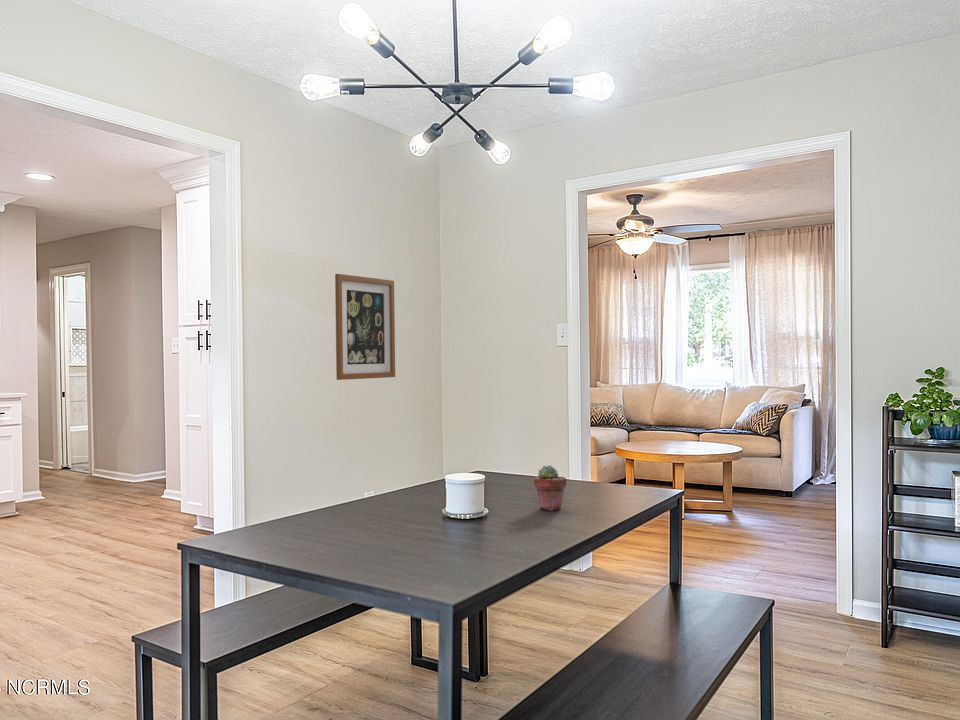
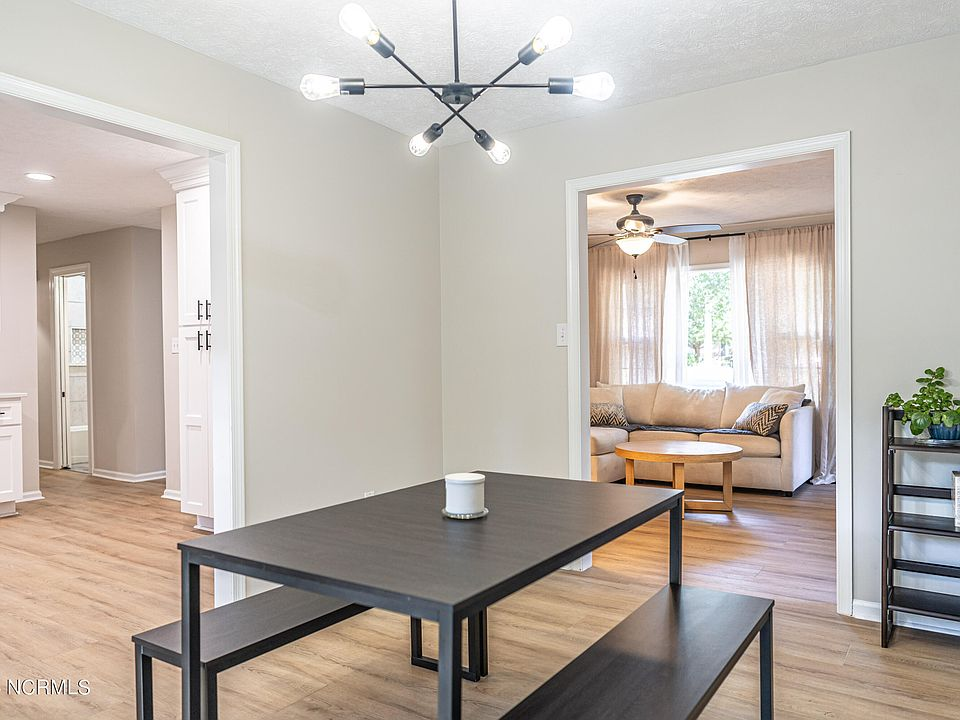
- wall art (366, 327)
- potted succulent (550, 486)
